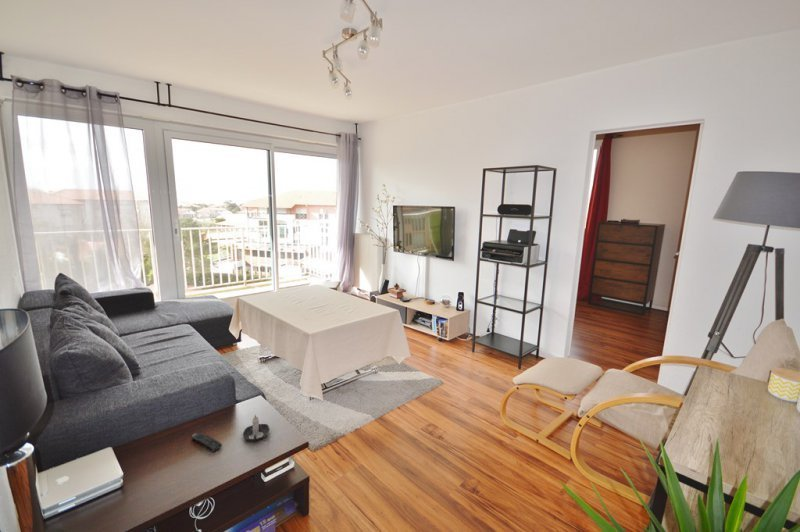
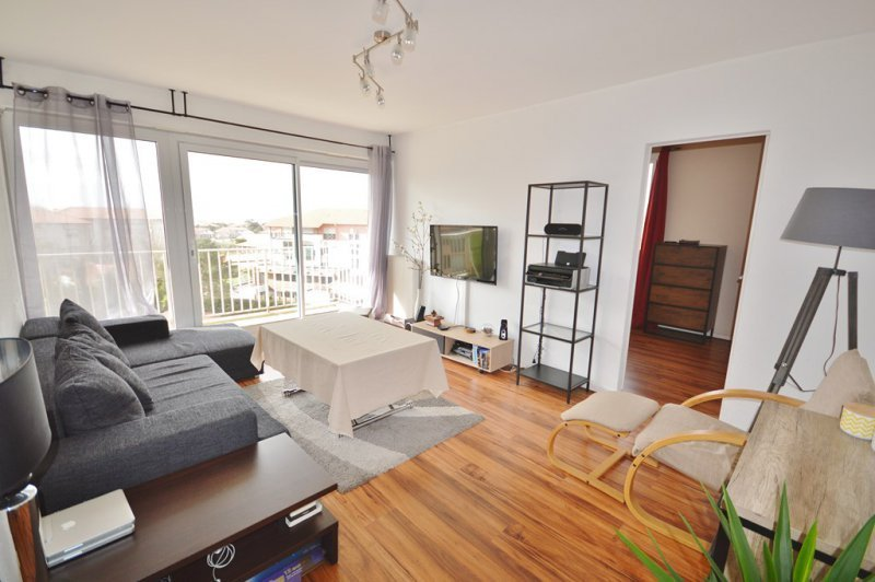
- candle (256, 425)
- remote control (205, 440)
